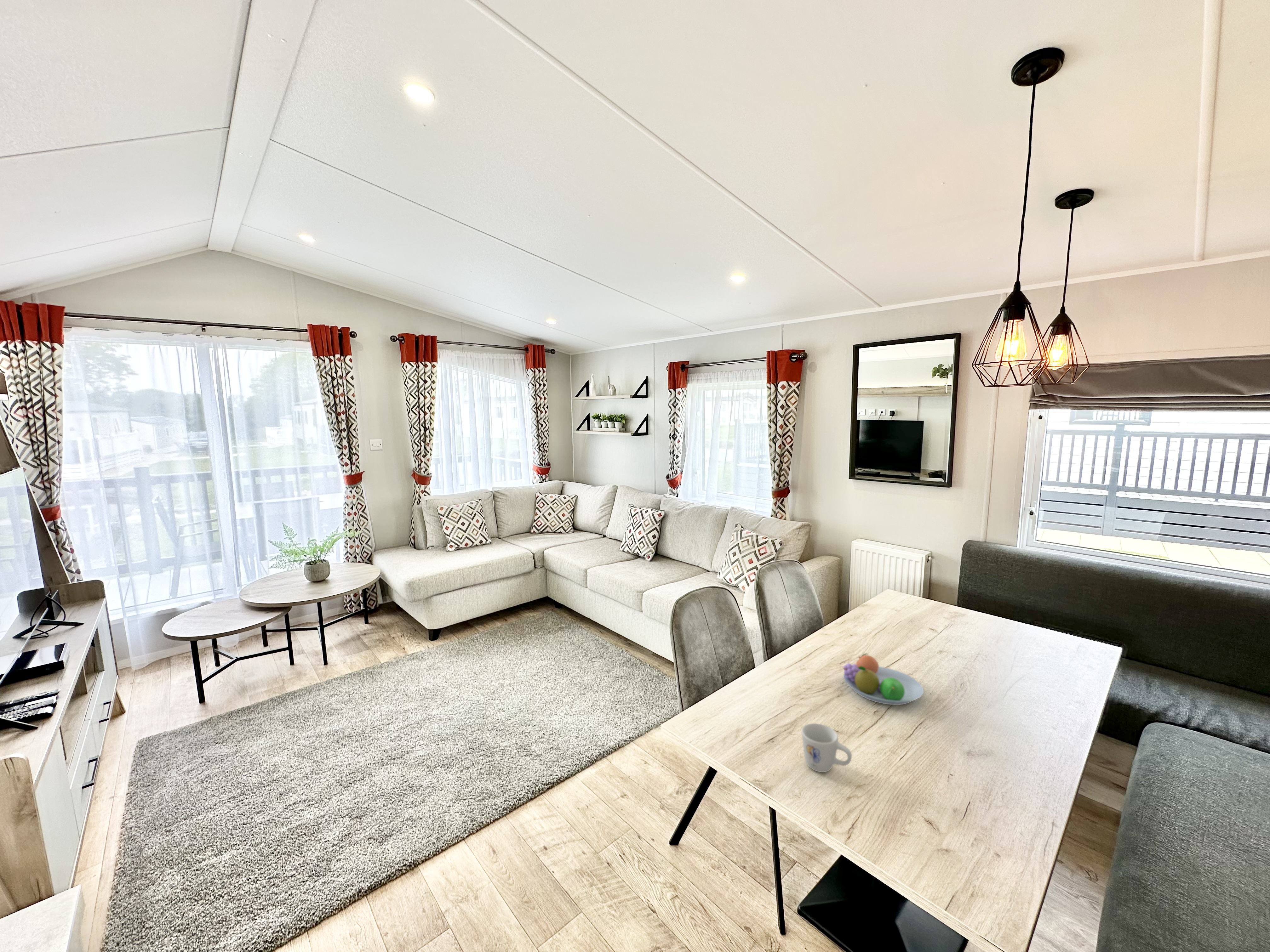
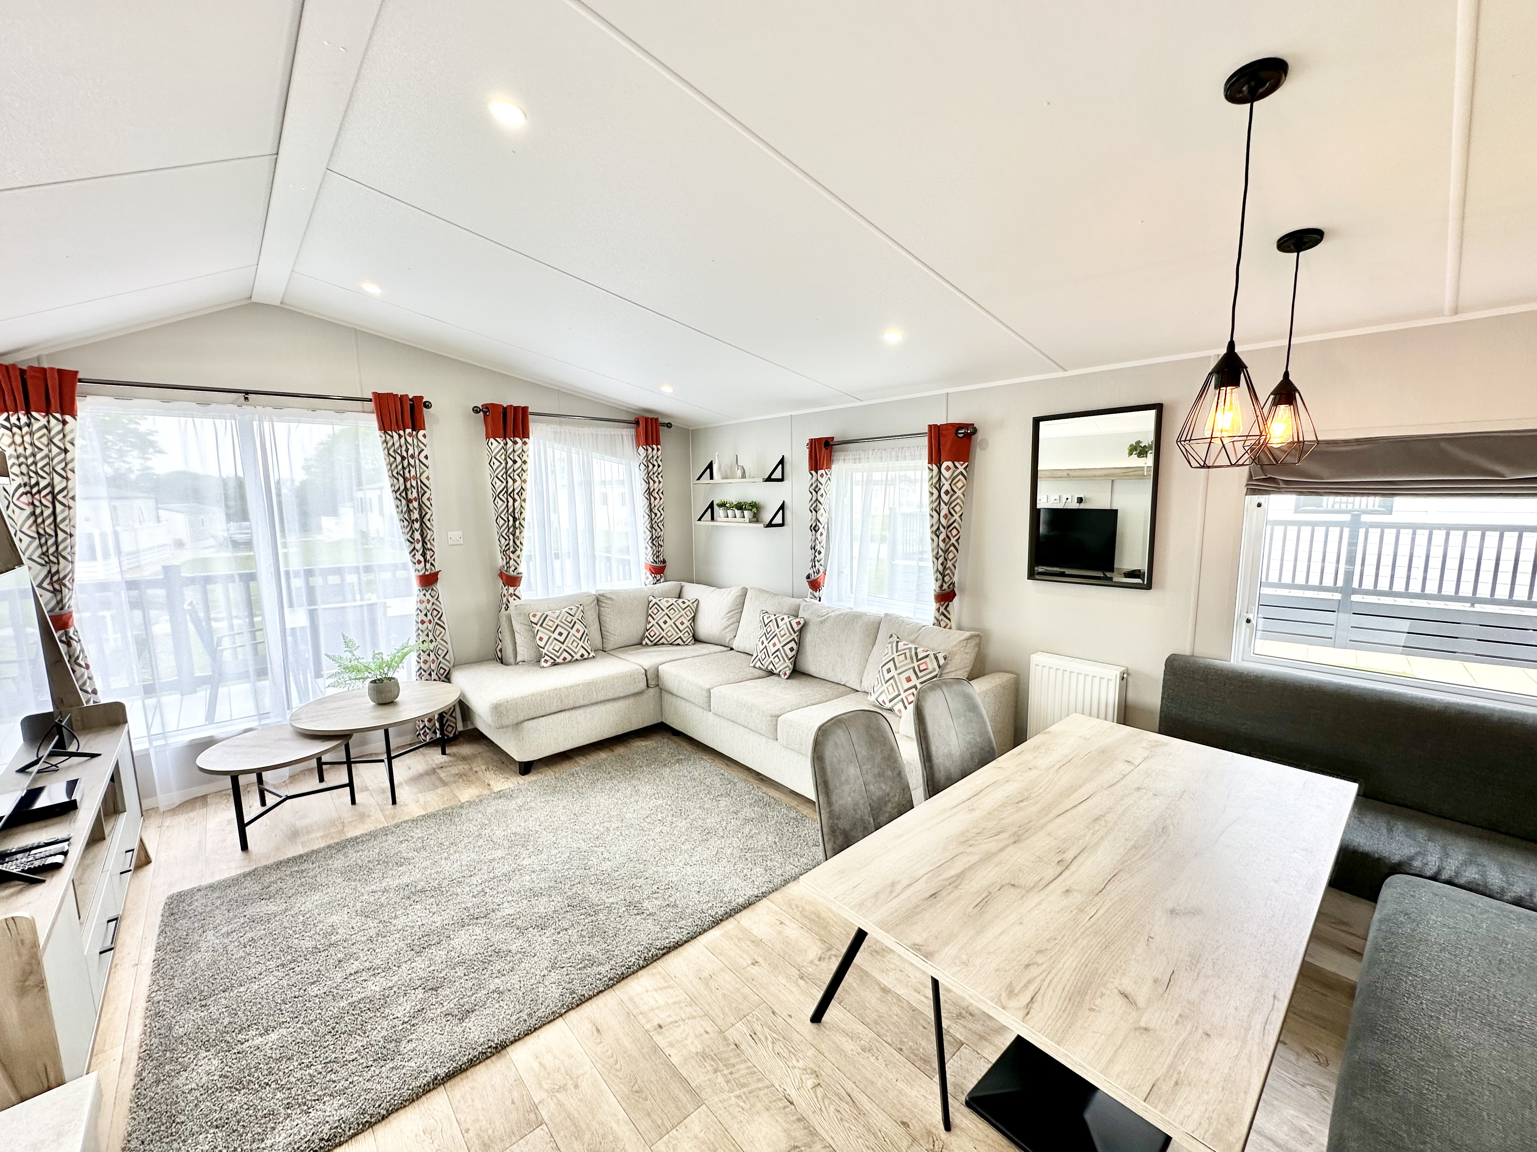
- mug (826, 752)
- fruit bowl (882, 677)
